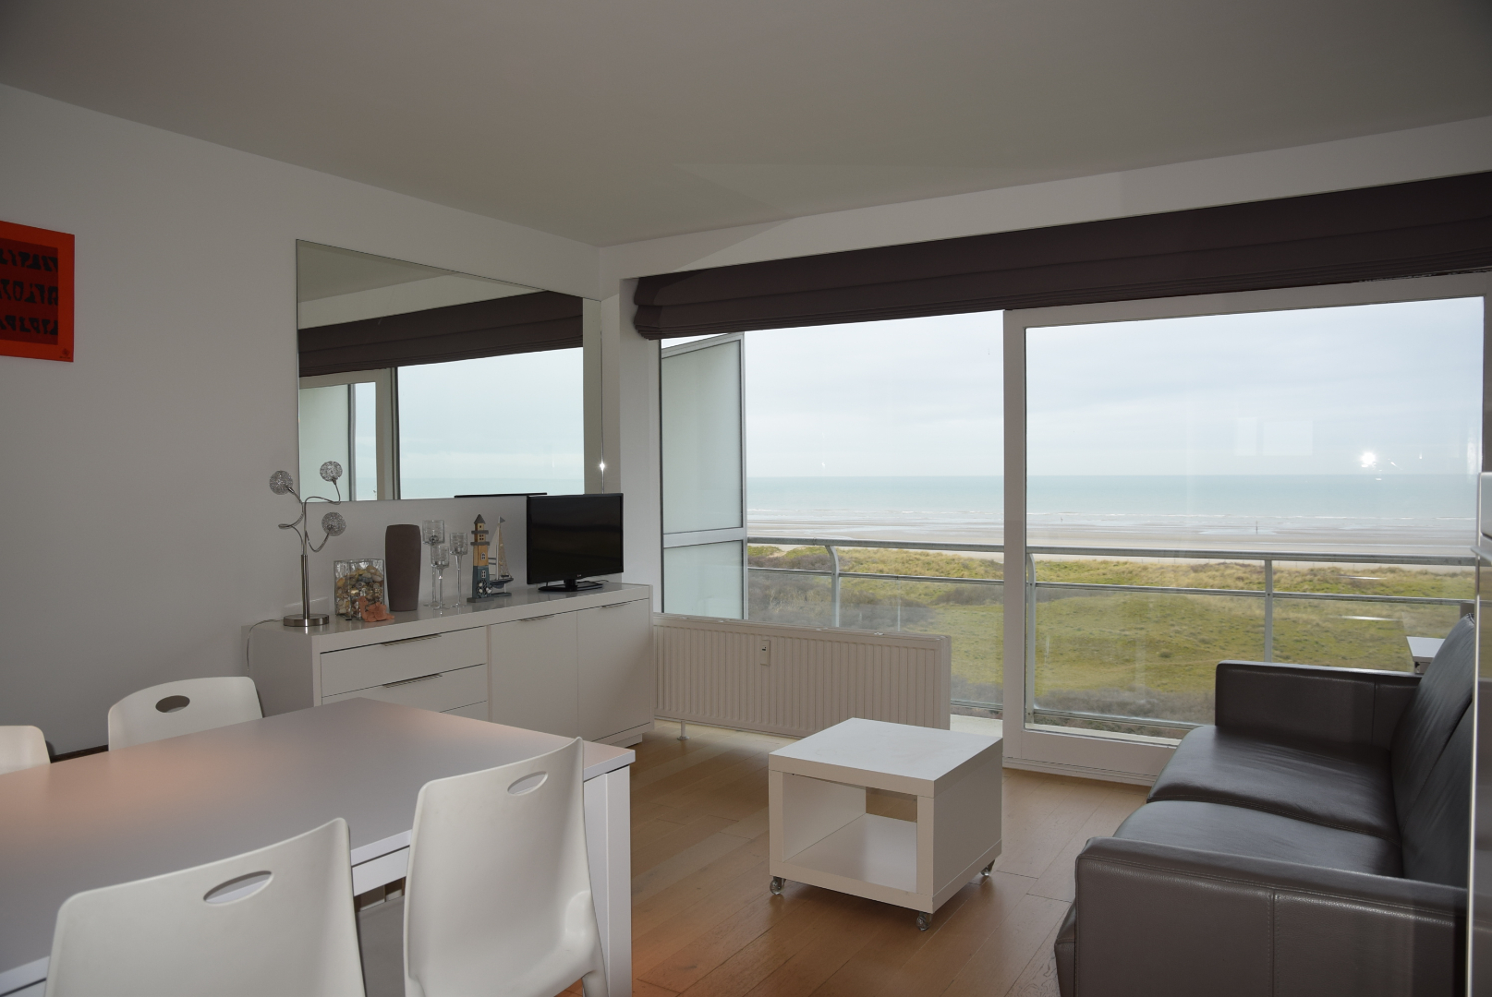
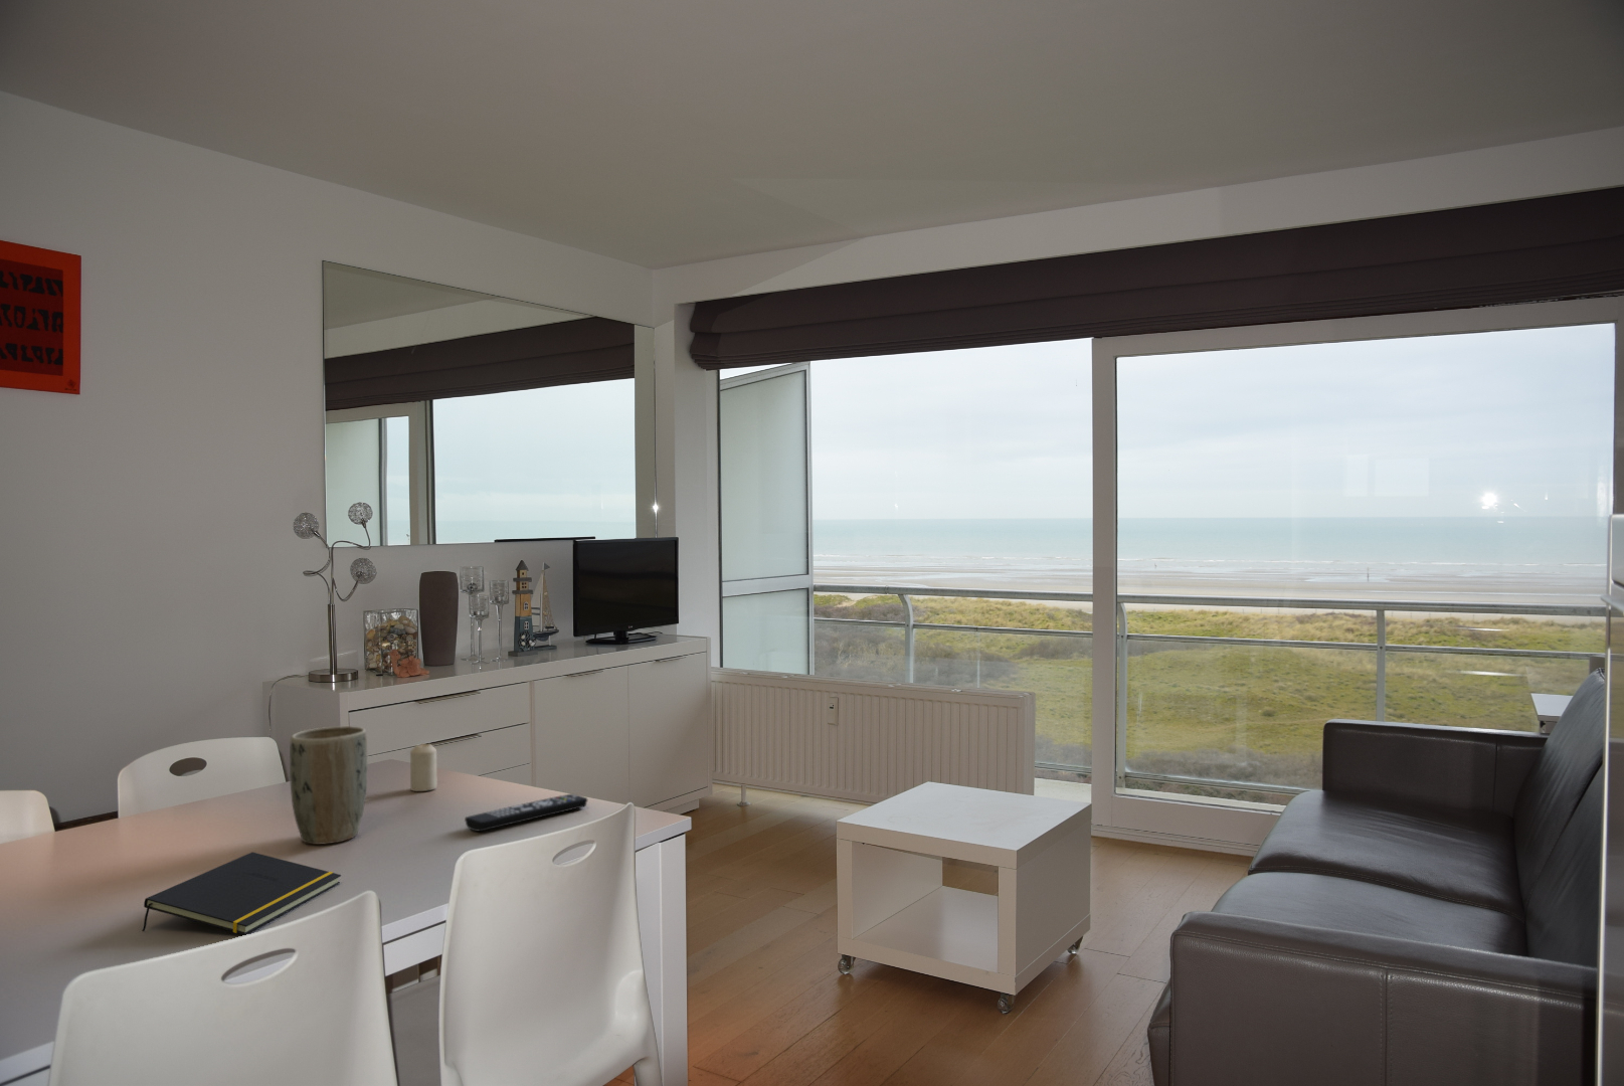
+ plant pot (328, 784)
+ remote control (528, 812)
+ candle (423, 766)
+ notepad (248, 890)
